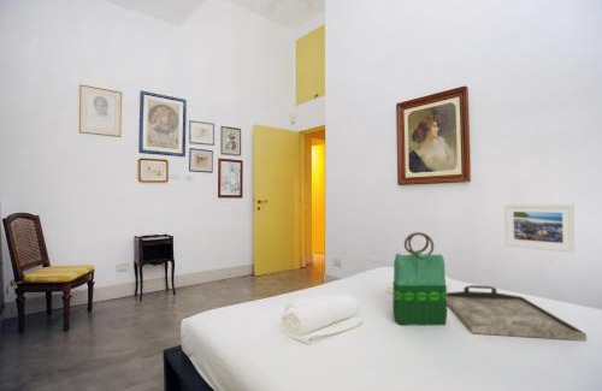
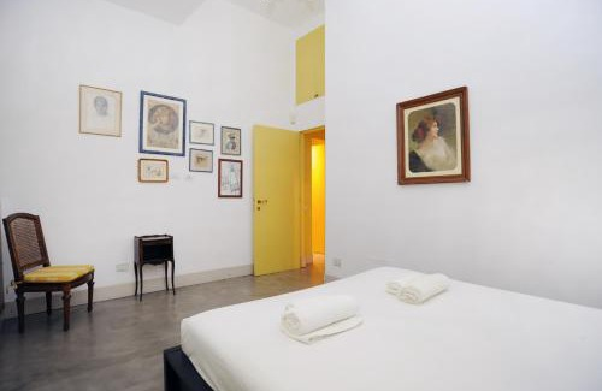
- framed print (537, 226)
- tote bag (419, 277)
- serving tray (500, 307)
